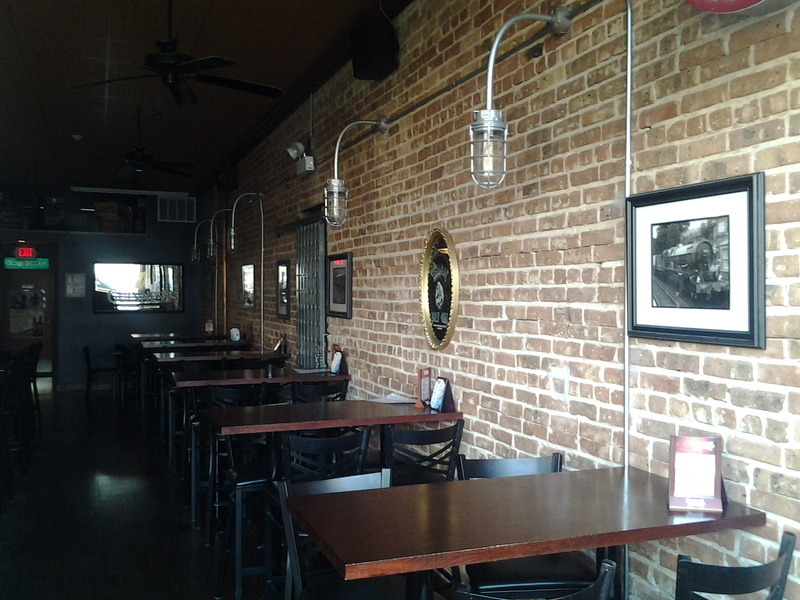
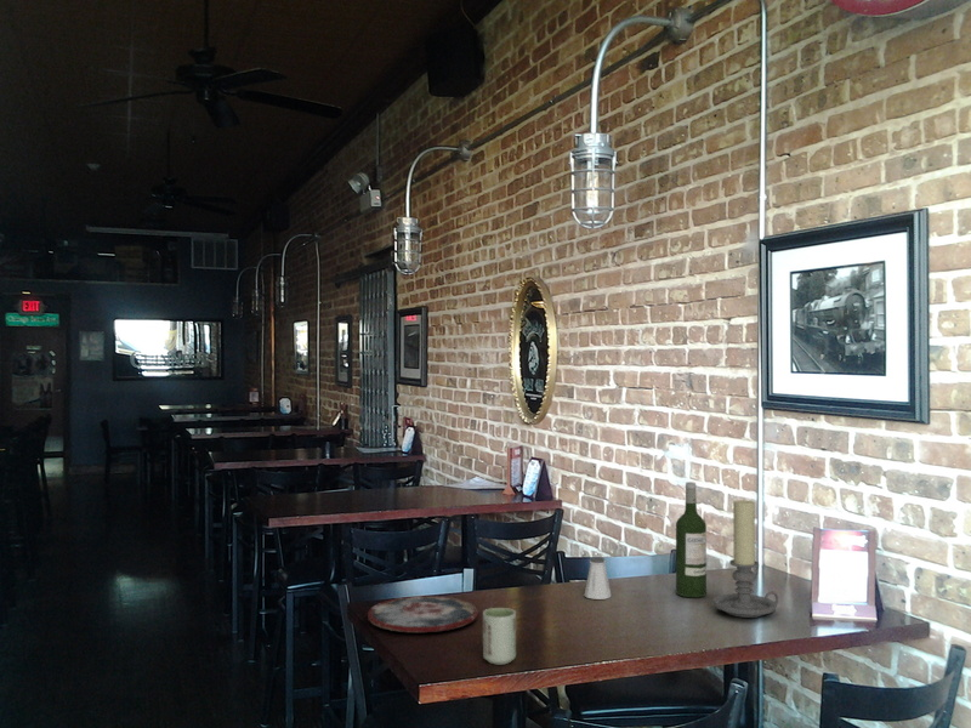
+ saltshaker (597, 576)
+ wine bottle (691, 538)
+ candle holder (749, 554)
+ cup (499, 636)
+ plate (422, 613)
